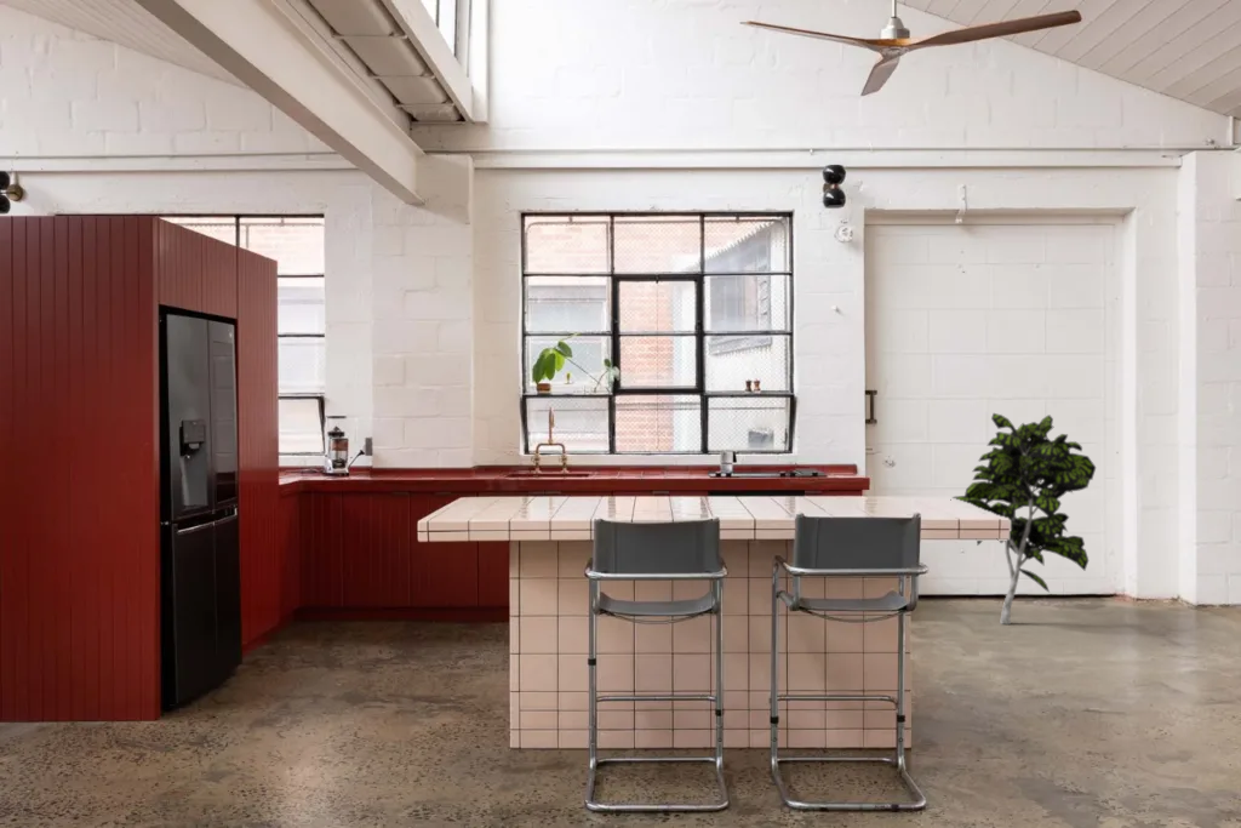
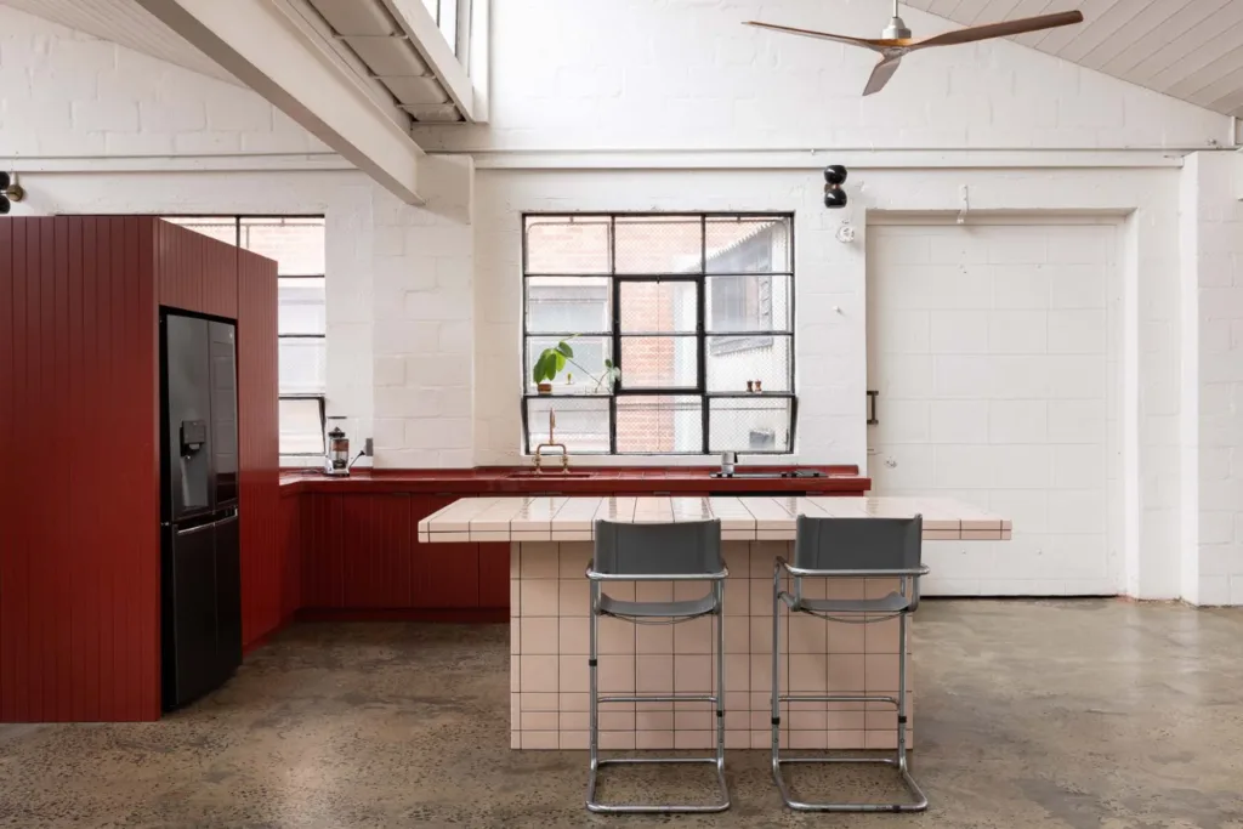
- indoor plant (1014, 516)
